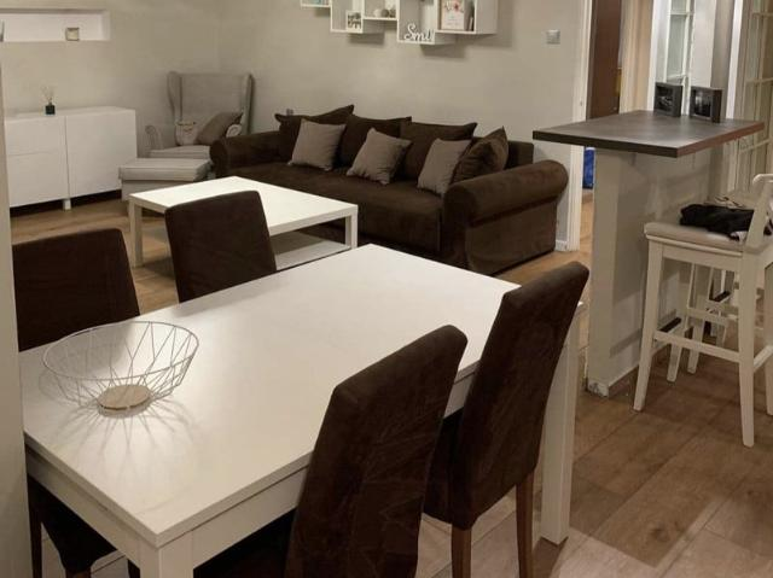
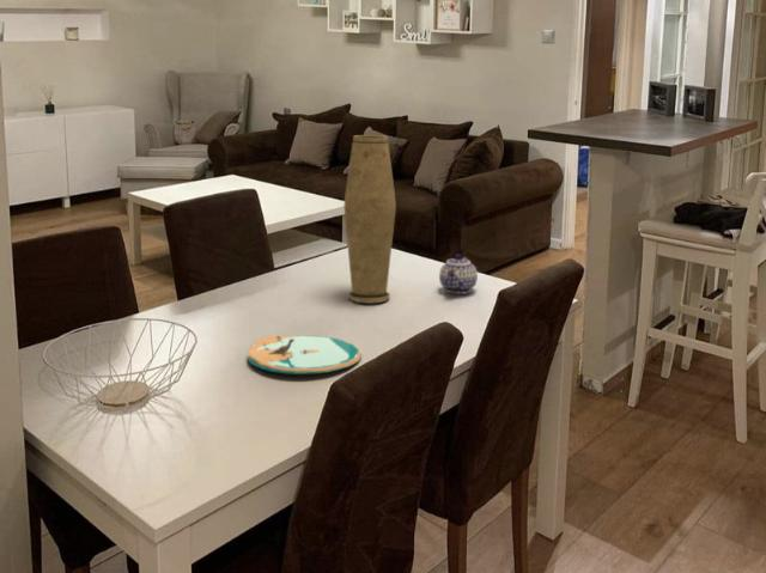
+ teapot (458, 272)
+ vase (370, 218)
+ plate (304, 346)
